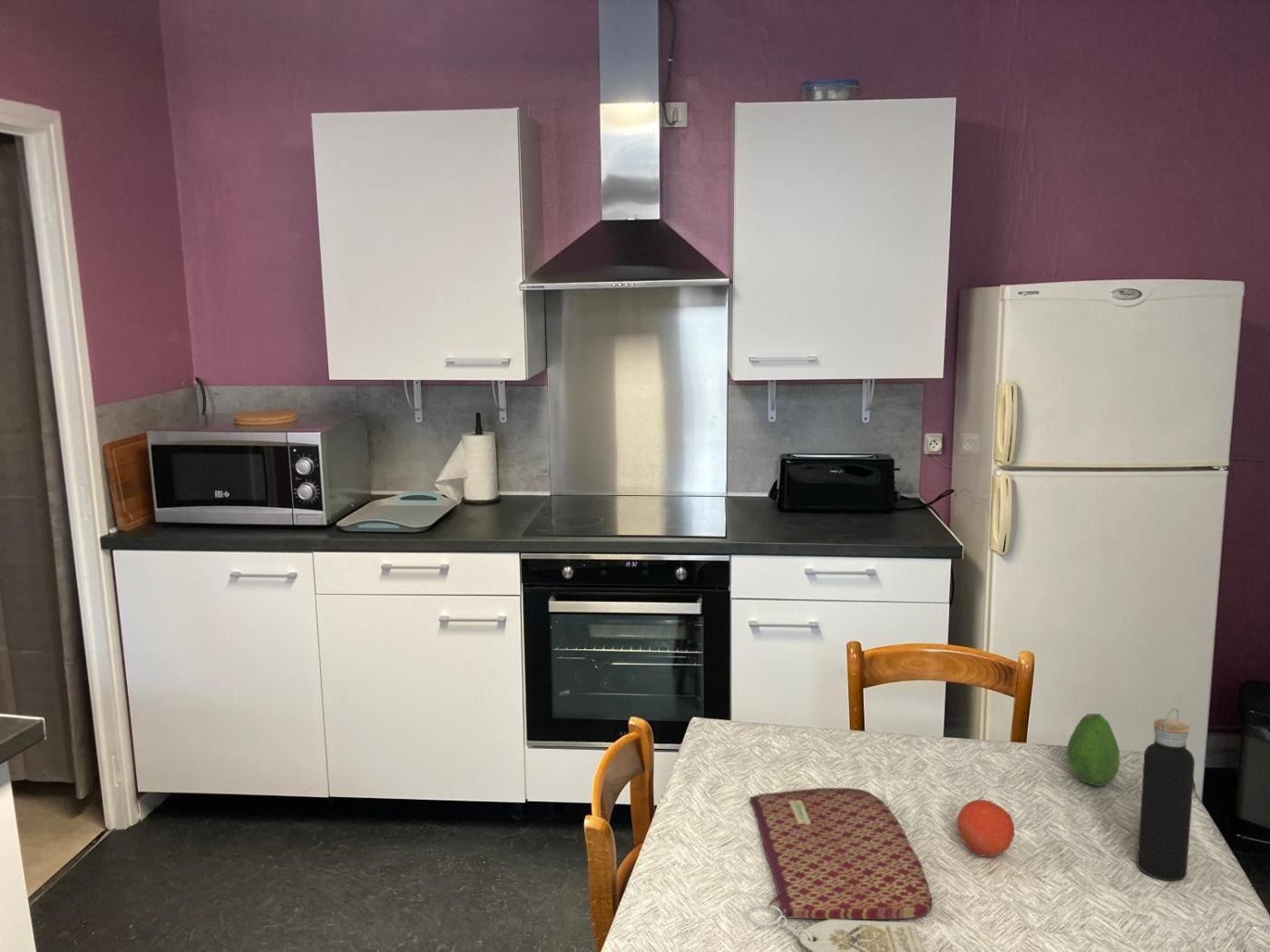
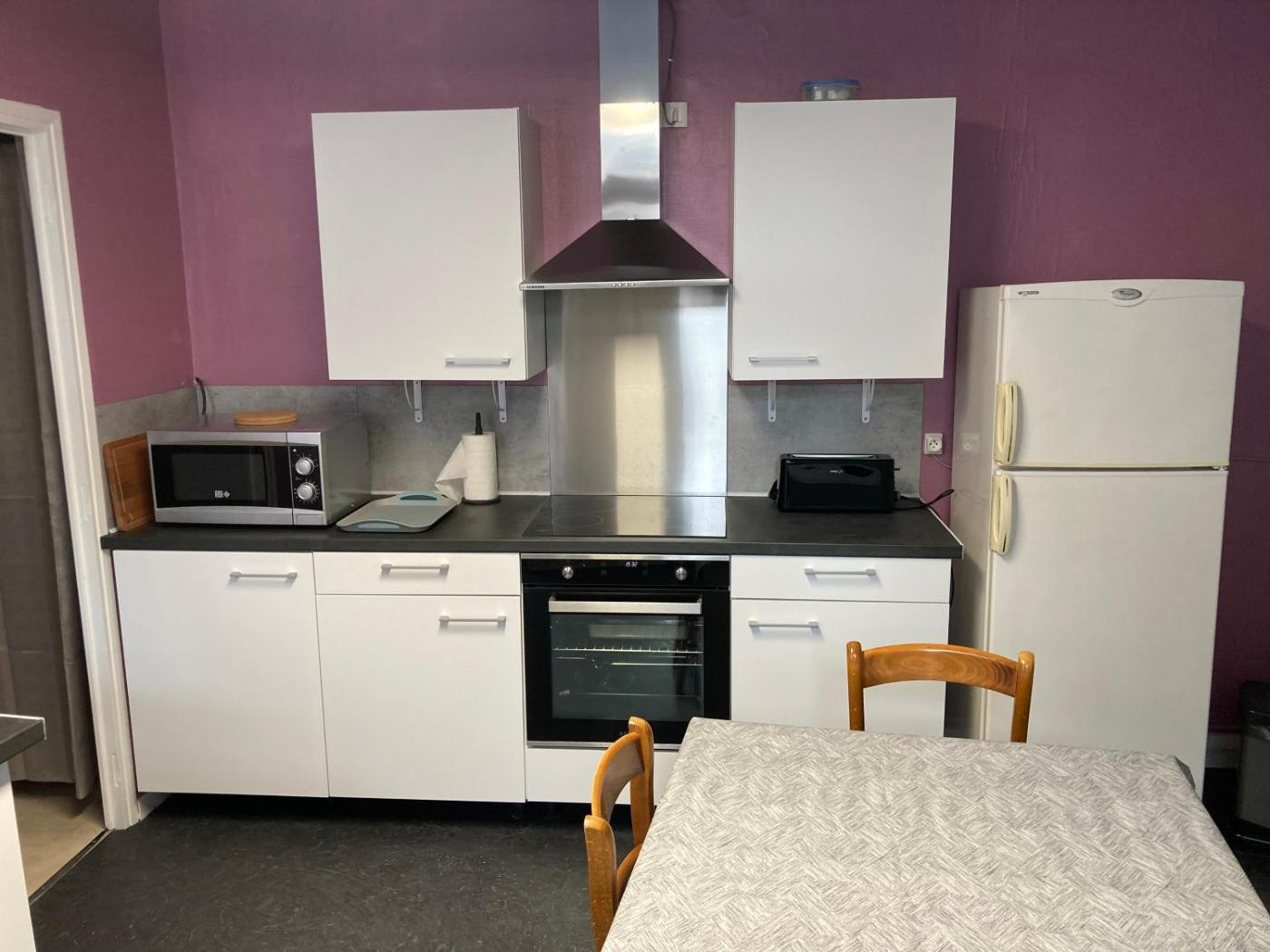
- placemat (828, 864)
- water bottle (1167, 790)
- fruit (985, 828)
- fruit (1093, 749)
